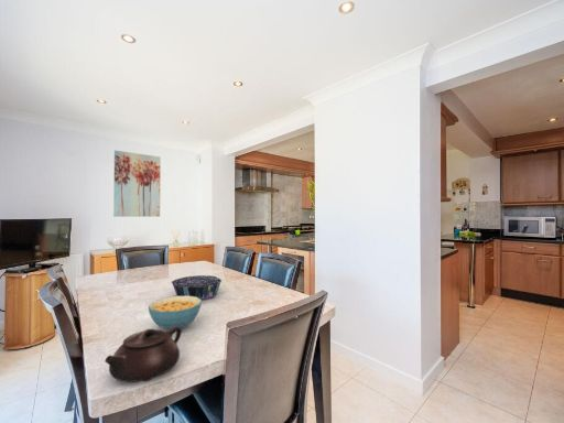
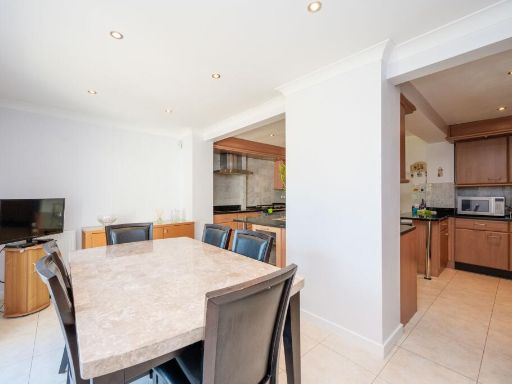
- teapot (148, 349)
- cereal bowl (175, 315)
- decorative bowl (197, 288)
- wall art (138, 185)
